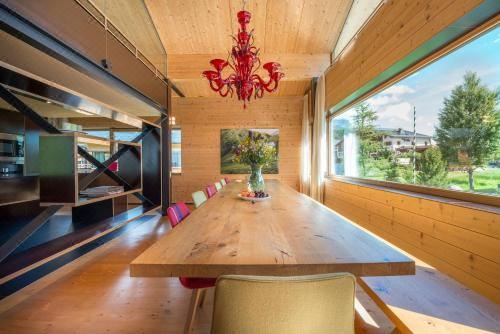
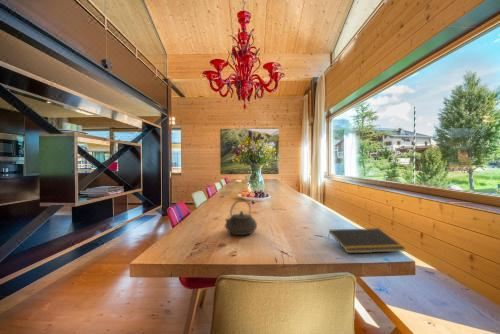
+ teapot (239, 216)
+ notepad (364, 239)
